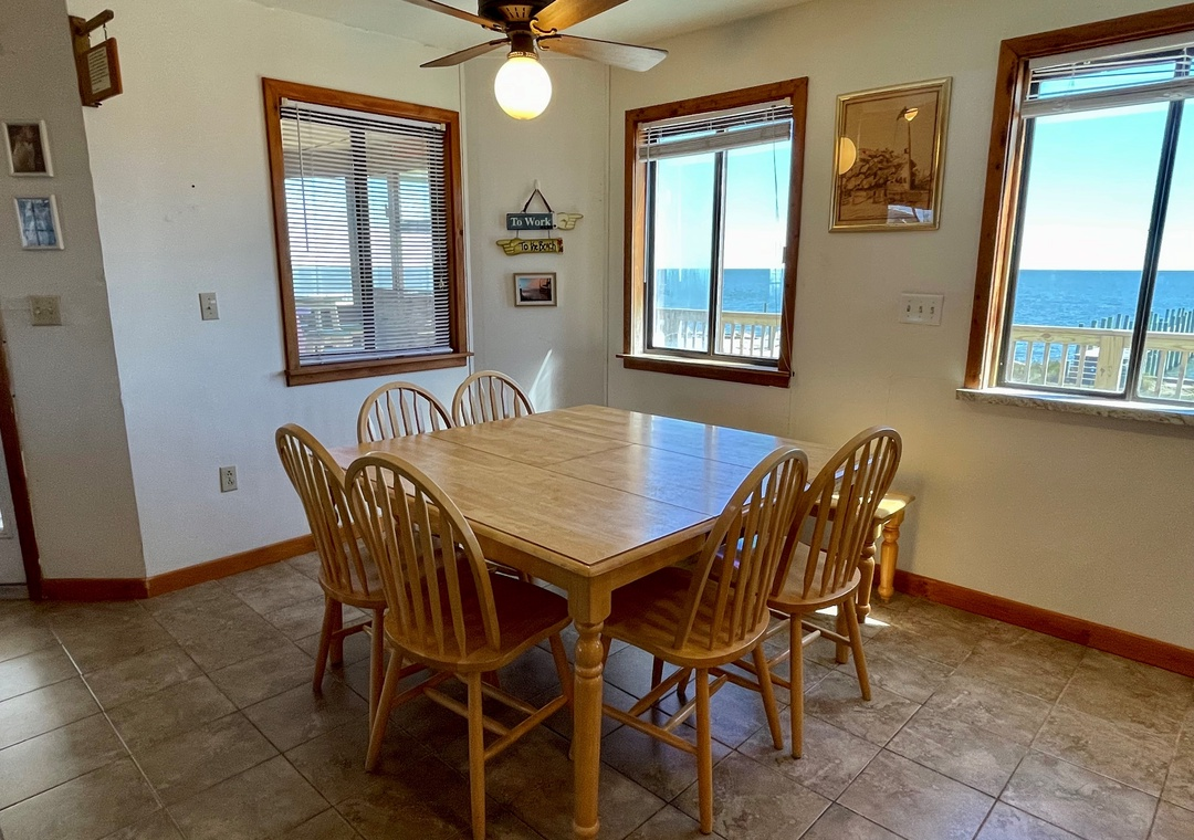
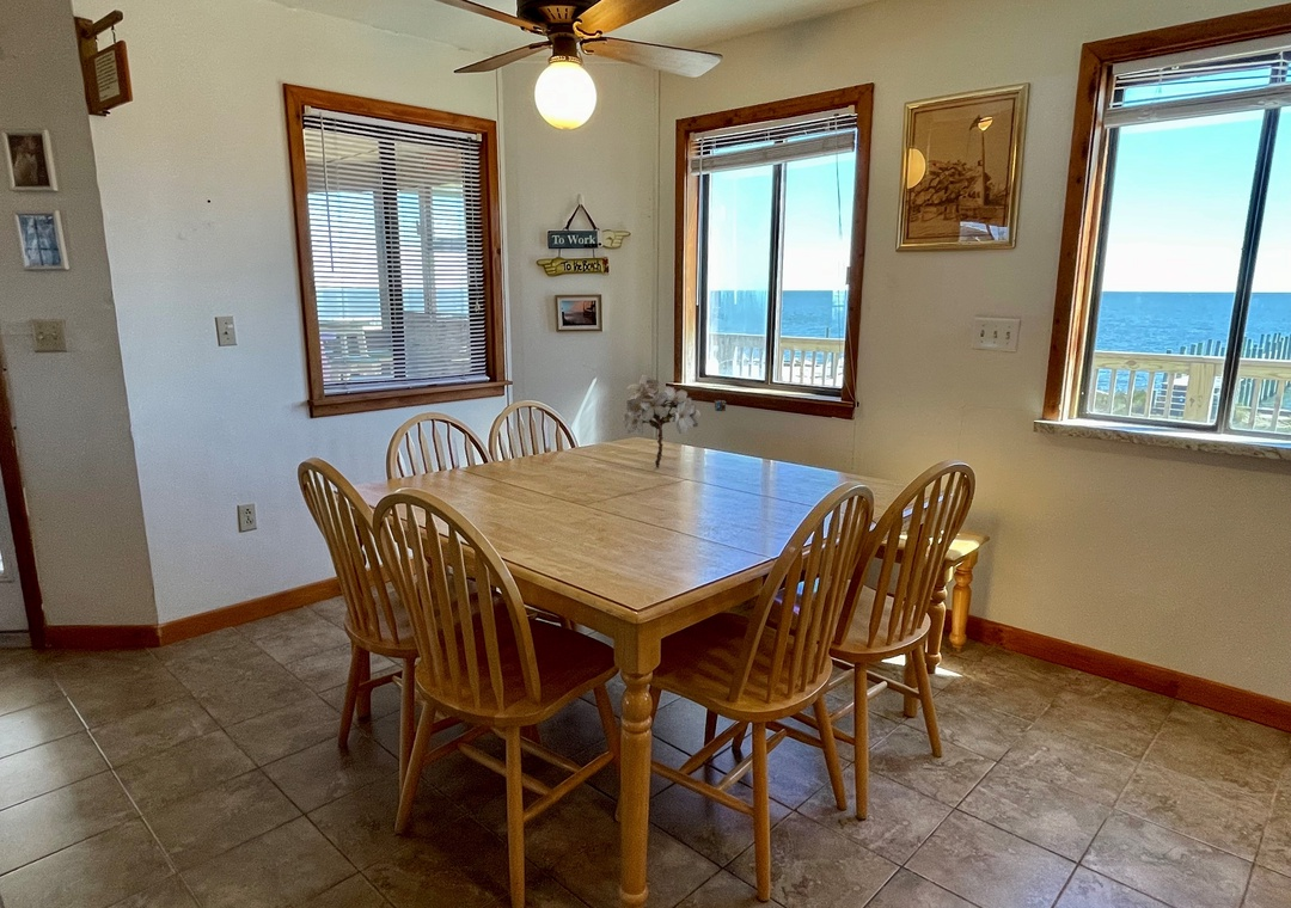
+ flower bouquet (673, 421)
